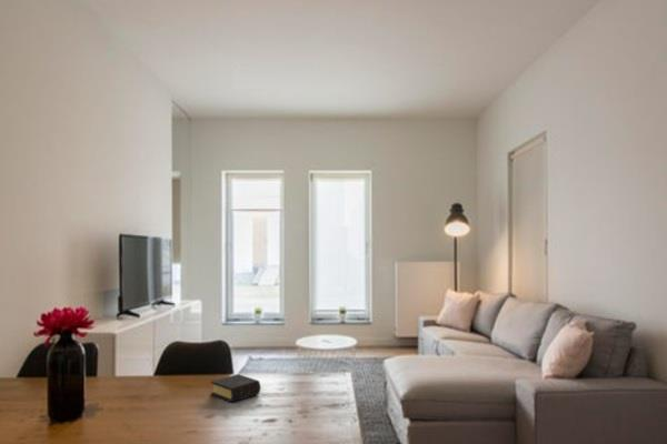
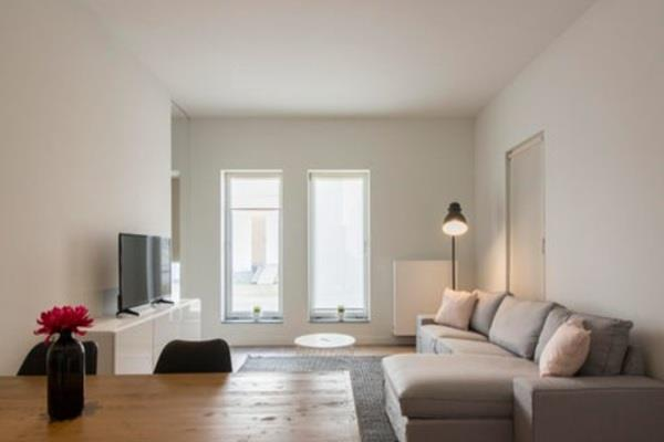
- book (236, 387)
